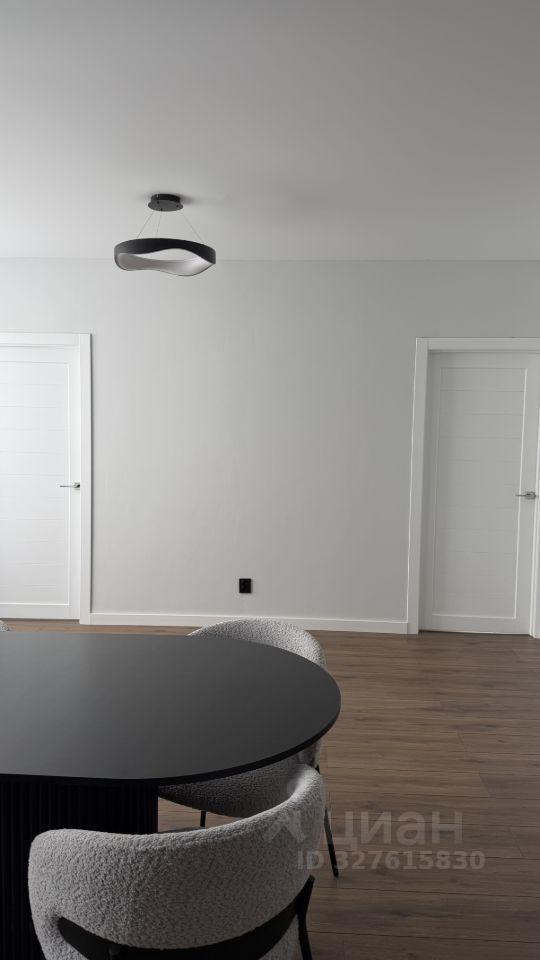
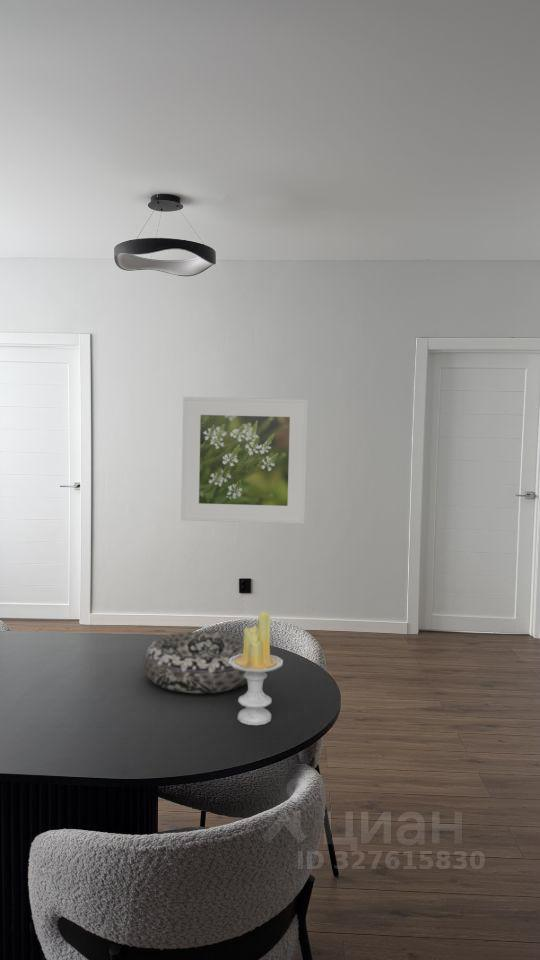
+ candle (255, 665)
+ decorative bowl (200, 661)
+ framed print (244, 460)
